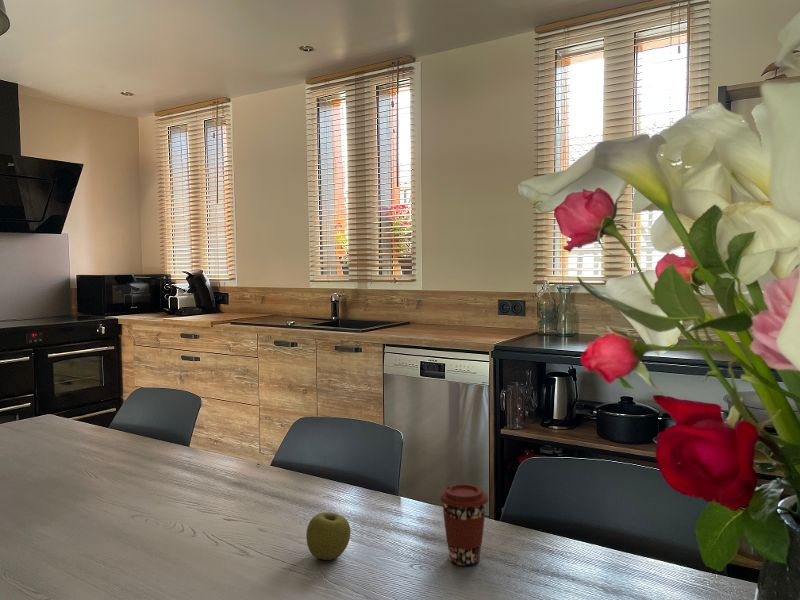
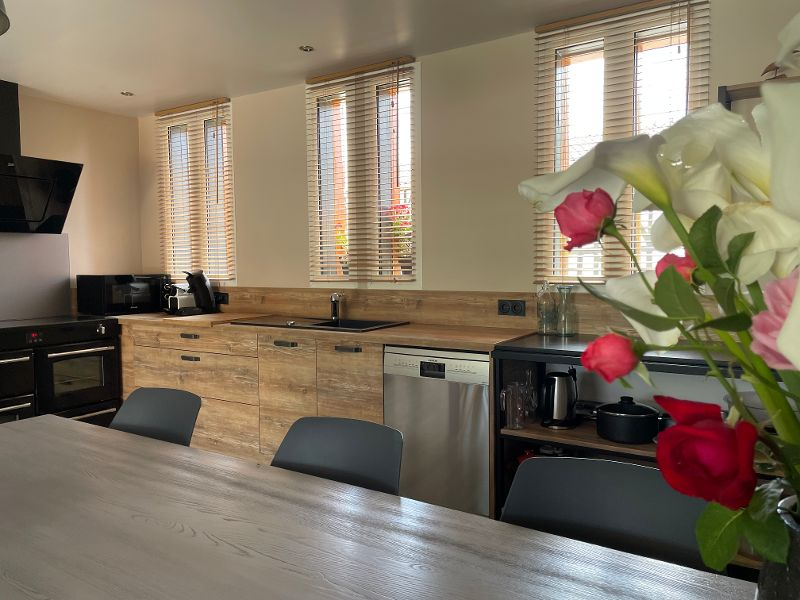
- coffee cup (464, 524)
- apple (328, 535)
